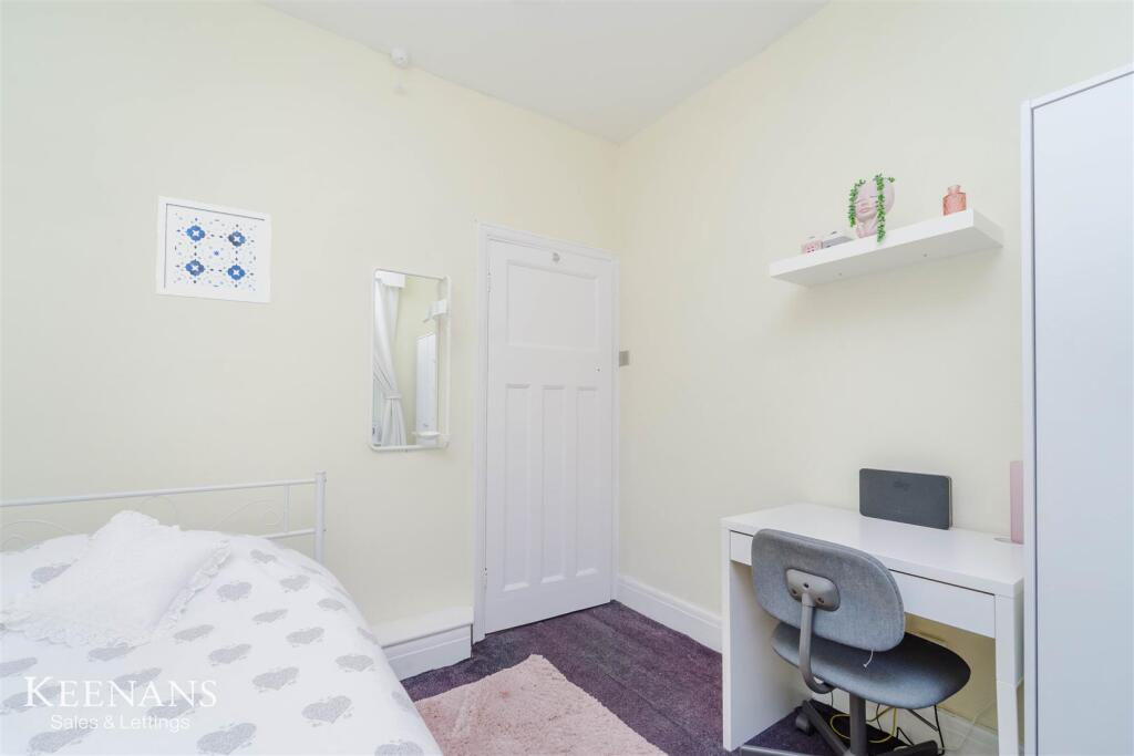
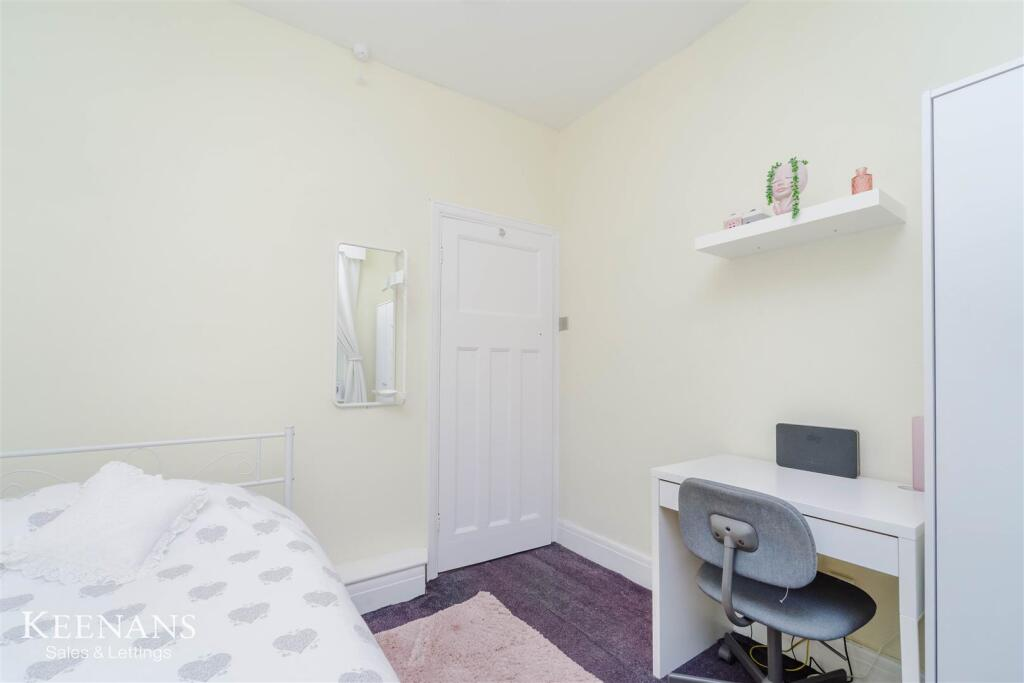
- wall art (216, 252)
